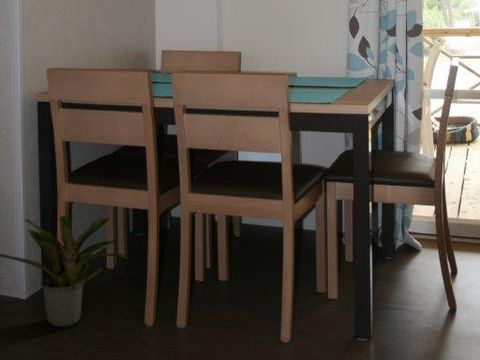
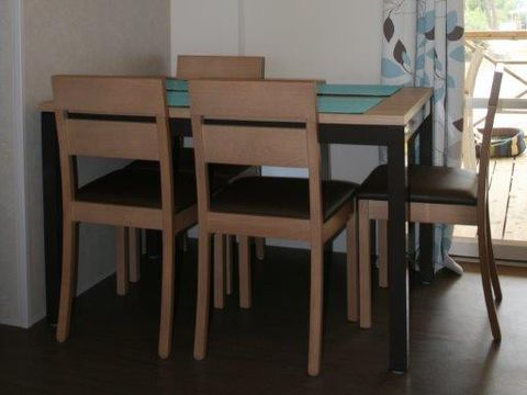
- potted plant (66, 269)
